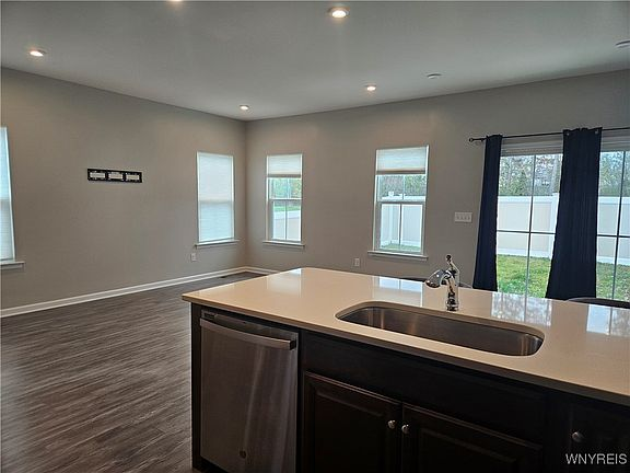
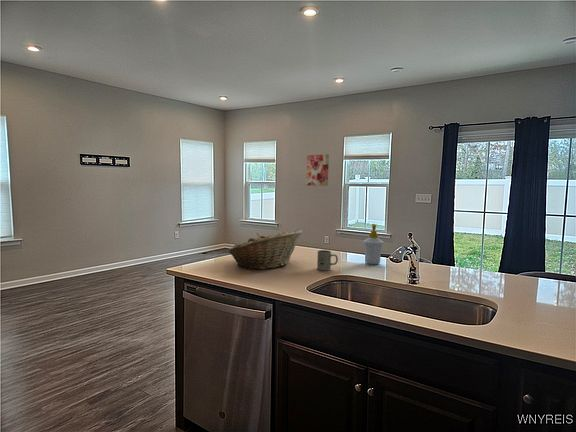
+ soap bottle (373, 243)
+ fruit basket (266, 246)
+ wall art (317, 170)
+ mug (327, 260)
